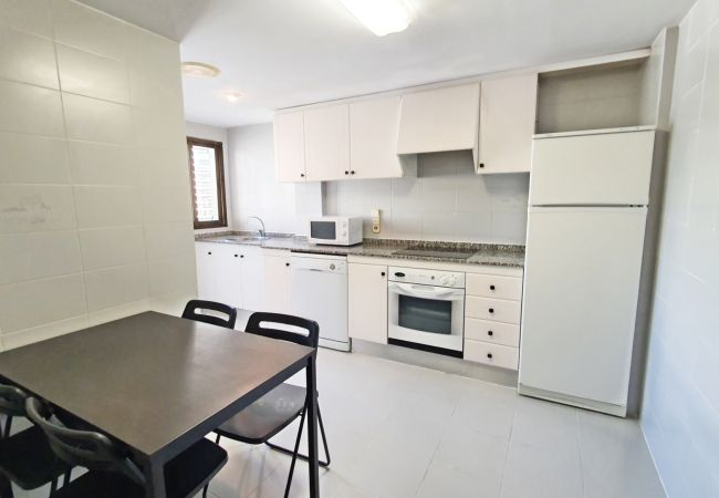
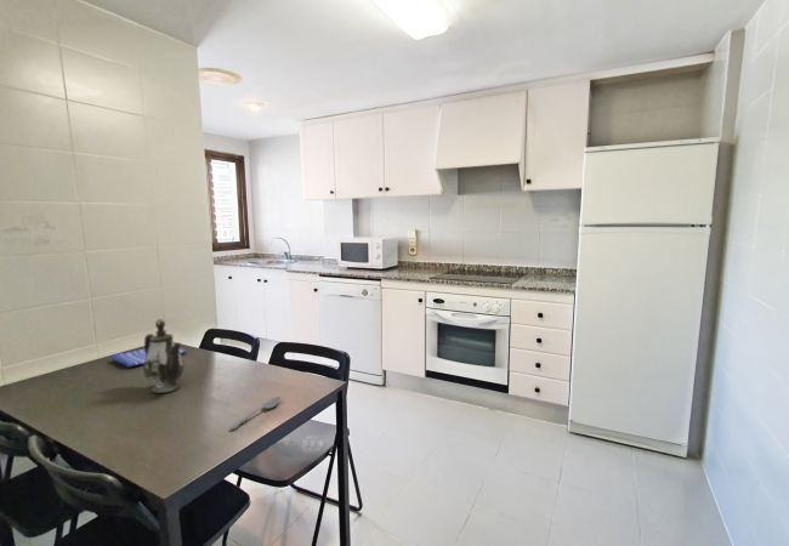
+ dish towel (144, 353)
+ teapot (164, 354)
+ spoon (255, 411)
